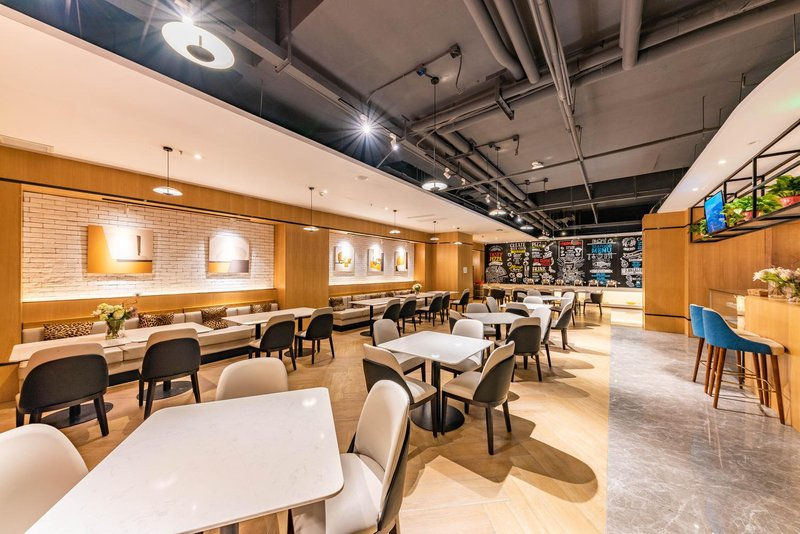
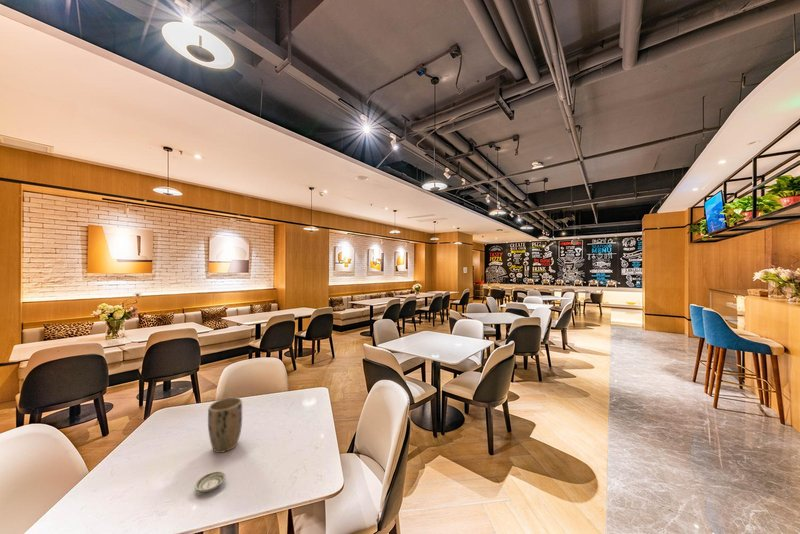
+ plant pot (225, 424)
+ saucer (210, 483)
